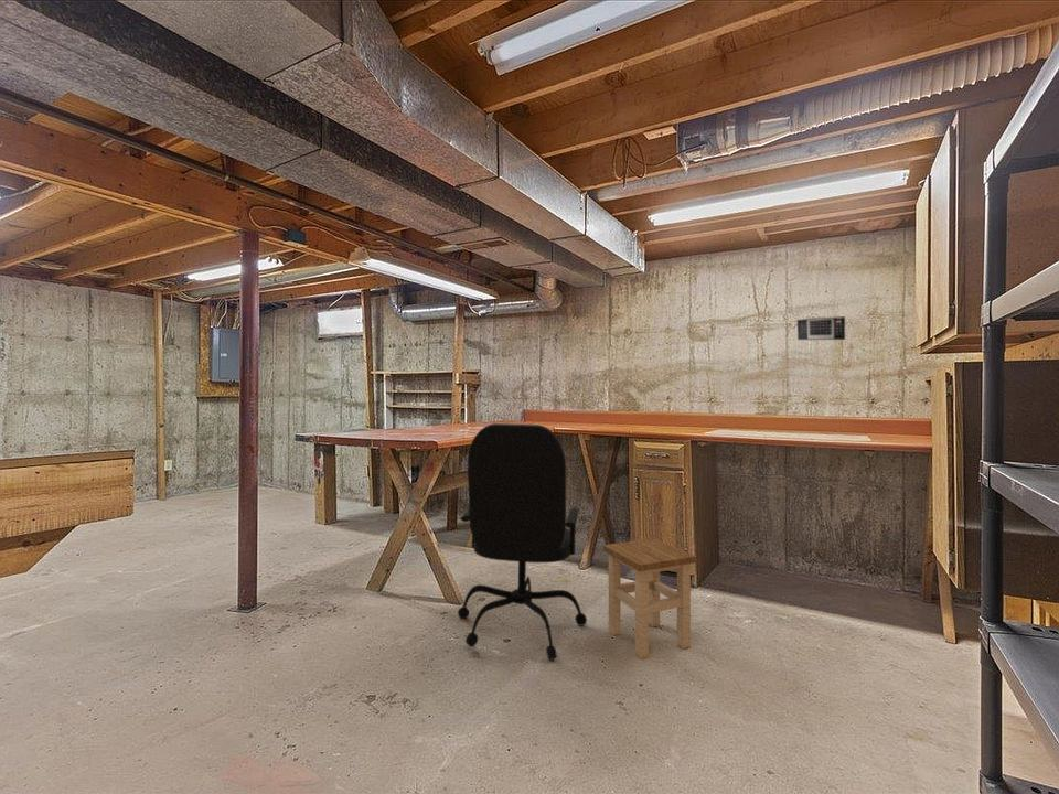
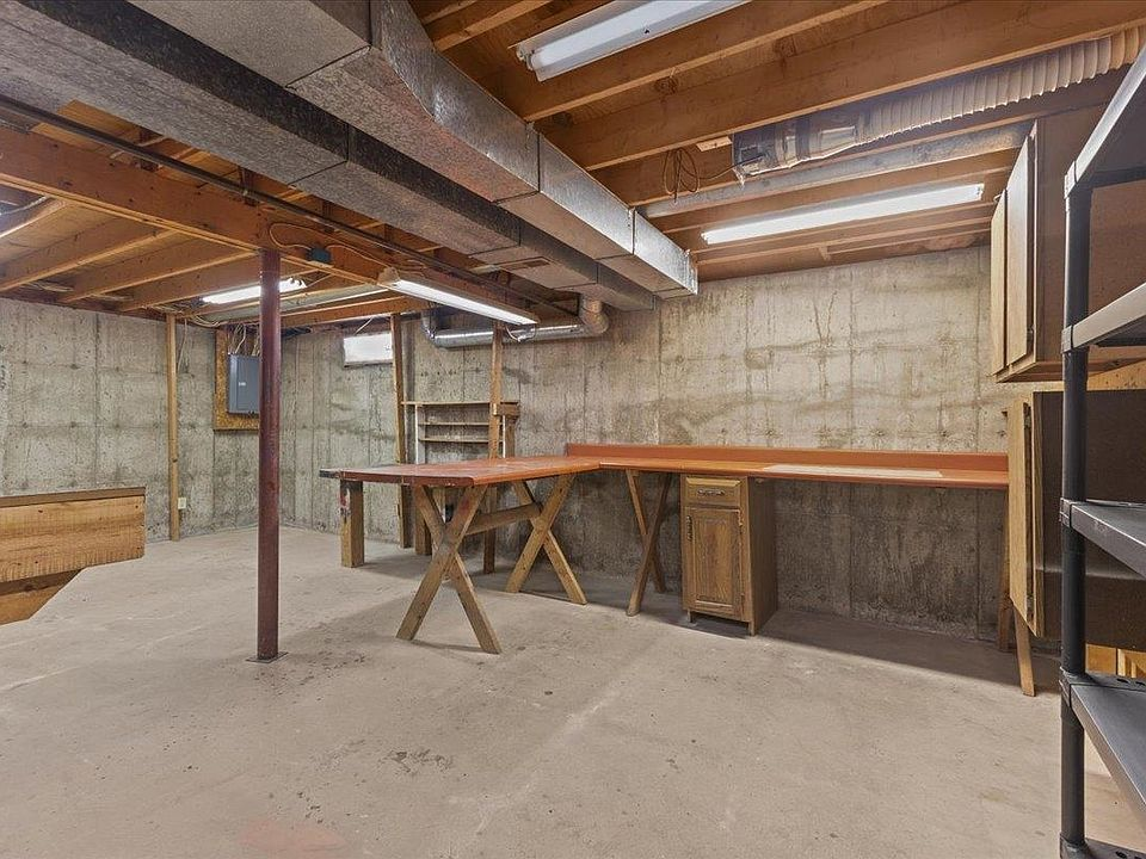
- office chair (518, 524)
- stool (648, 594)
- calendar (820, 329)
